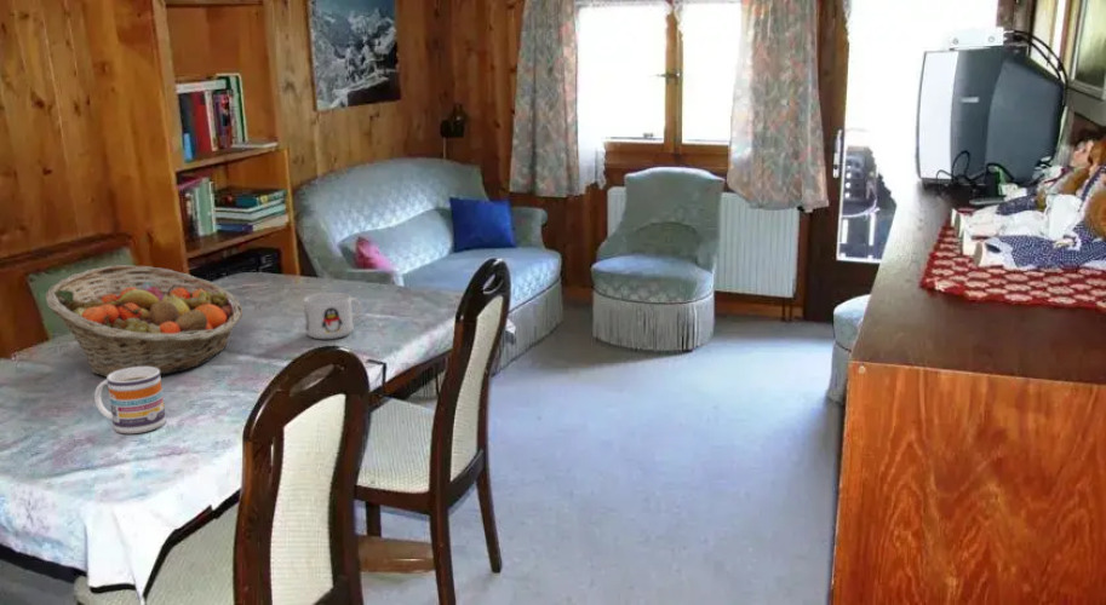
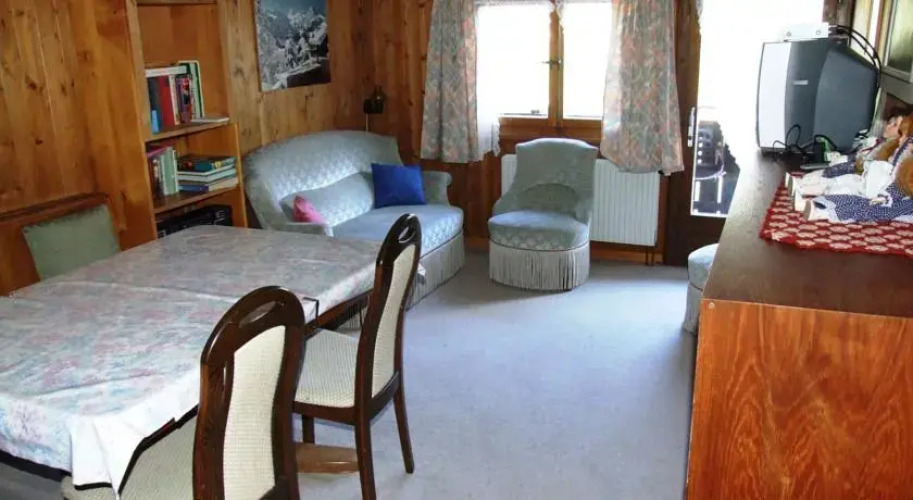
- fruit basket (150, 316)
- mug (336, 313)
- mug (132, 398)
